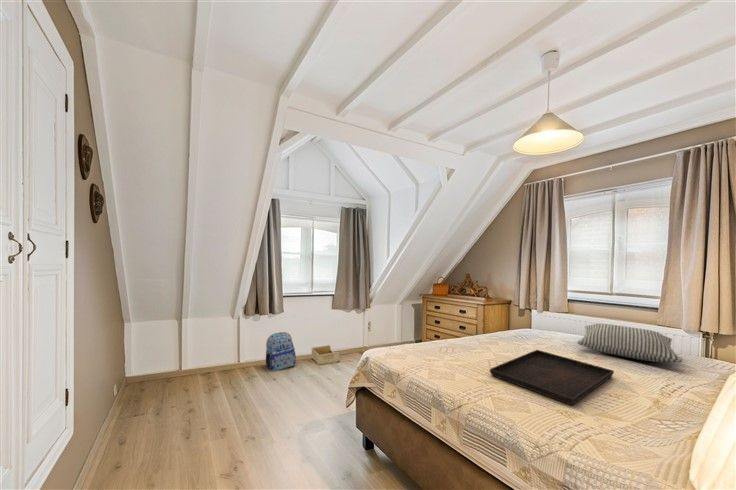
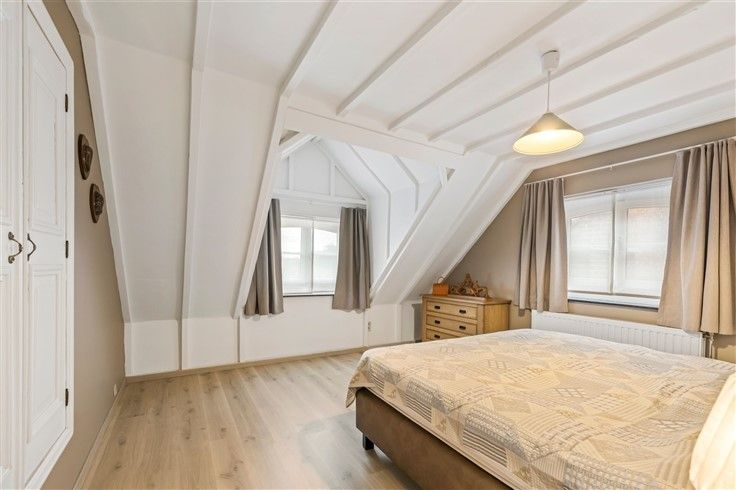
- backpack (281, 349)
- serving tray (551, 372)
- pillow (625, 341)
- storage bin (325, 354)
